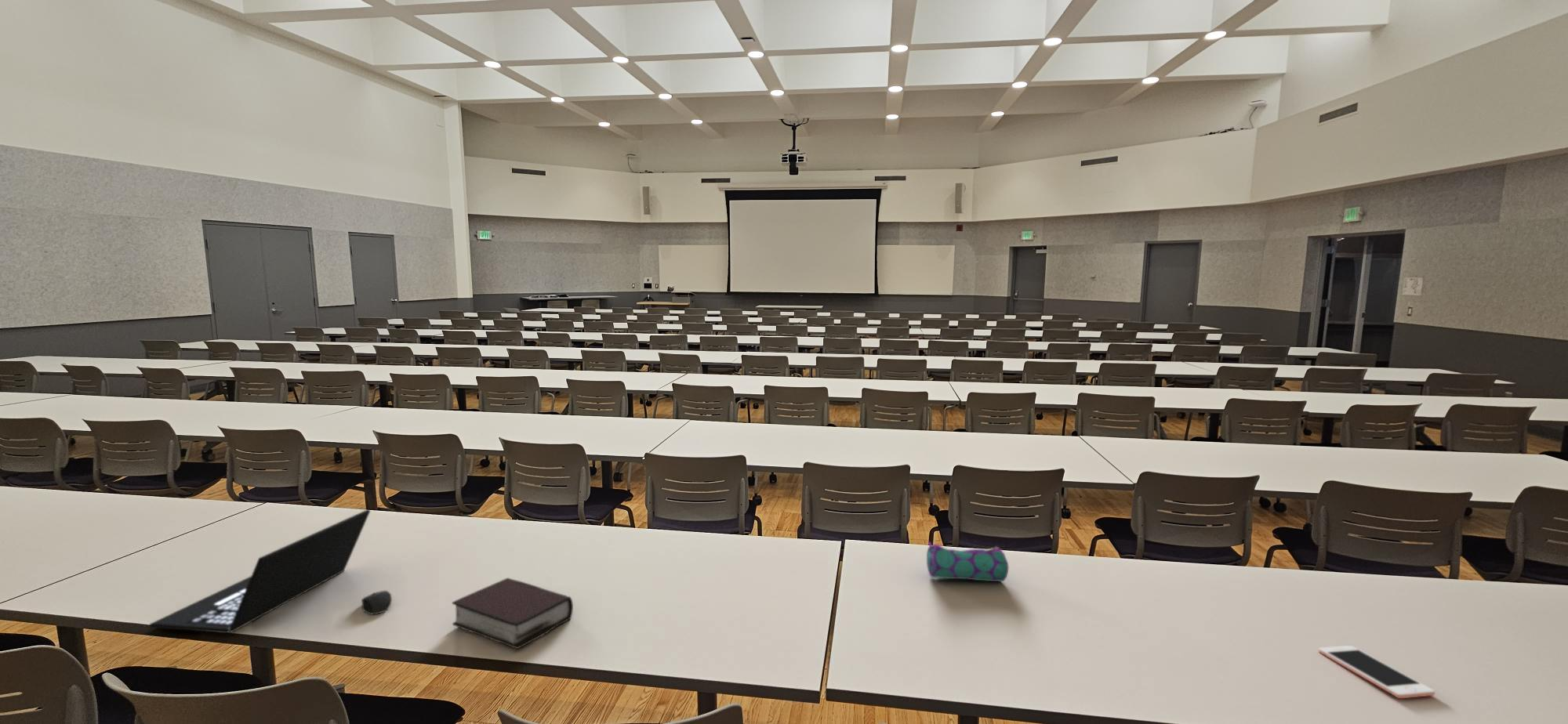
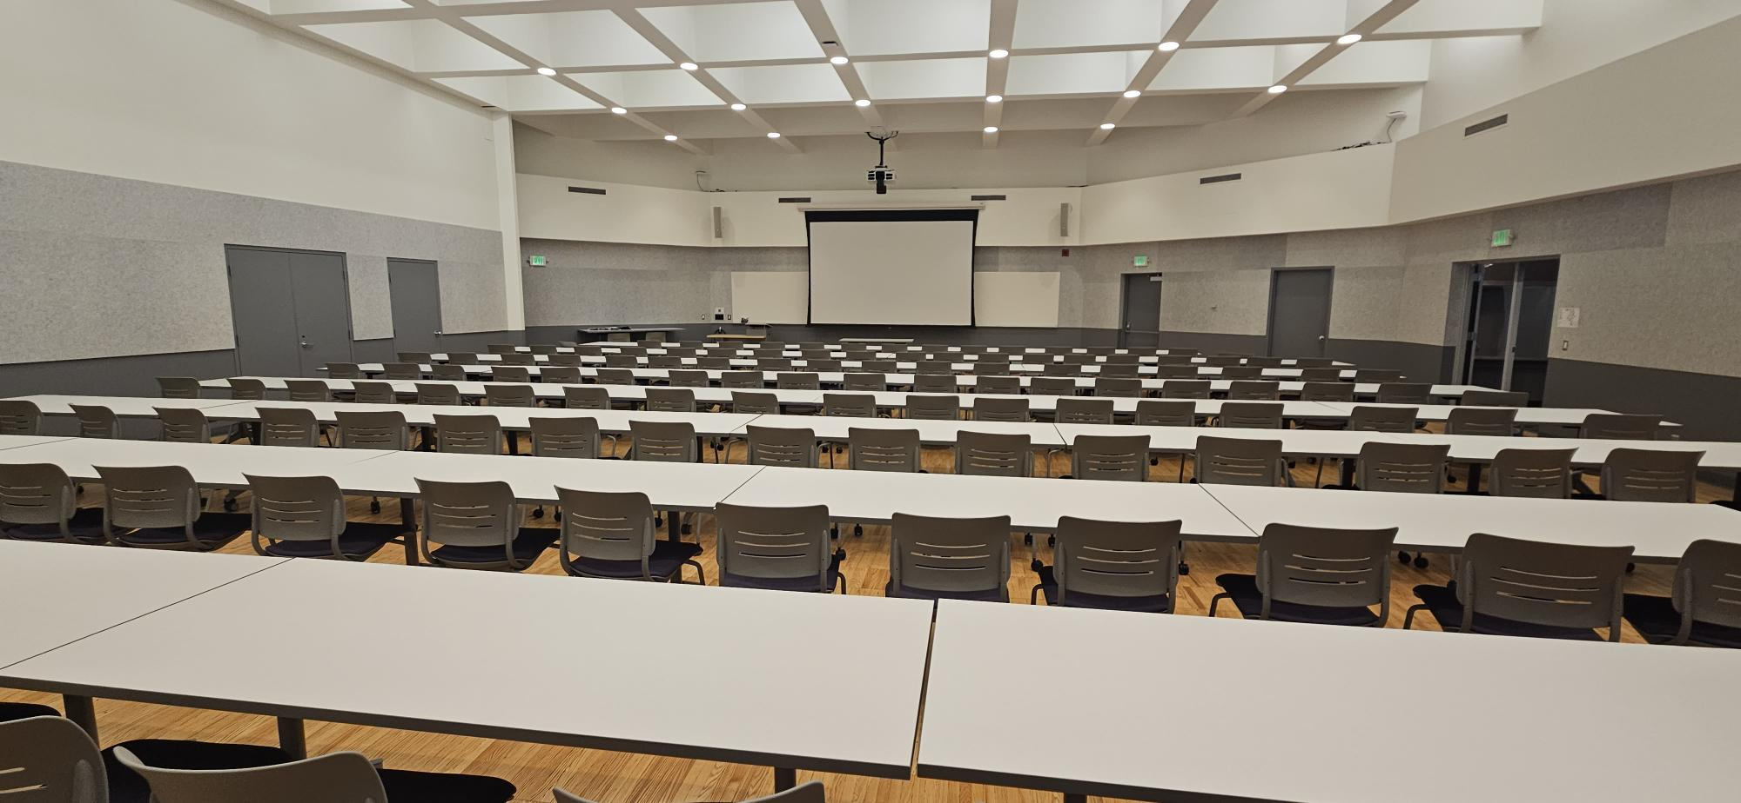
- laptop (269, 563)
- pencil case (966, 562)
- cell phone (1373, 670)
- mouse (376, 600)
- bible (513, 610)
